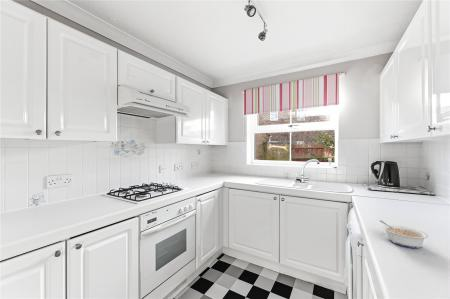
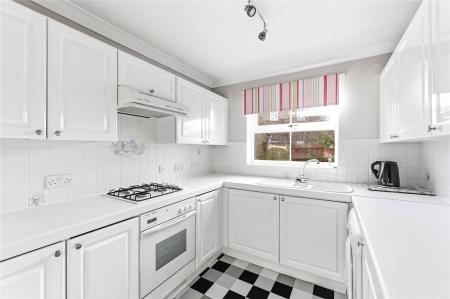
- legume (402, 235)
